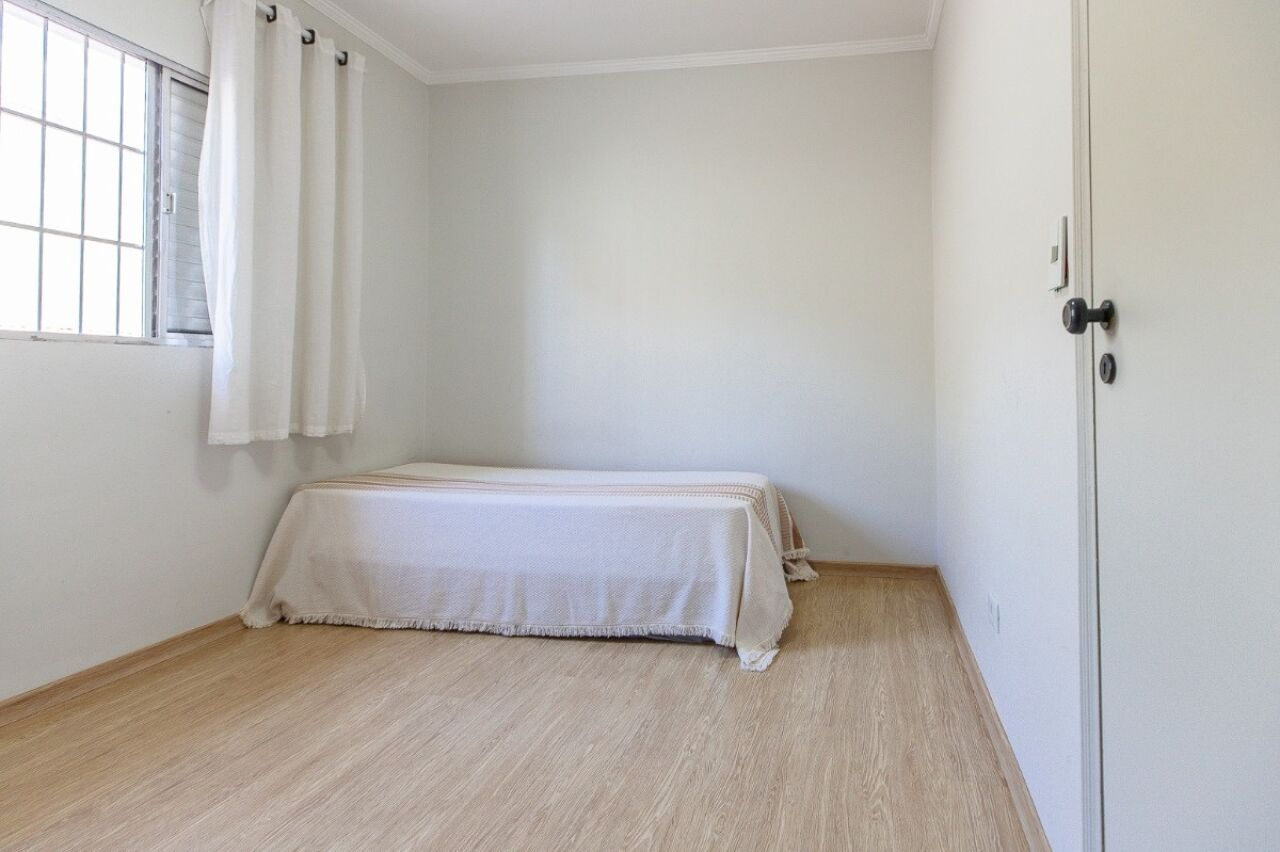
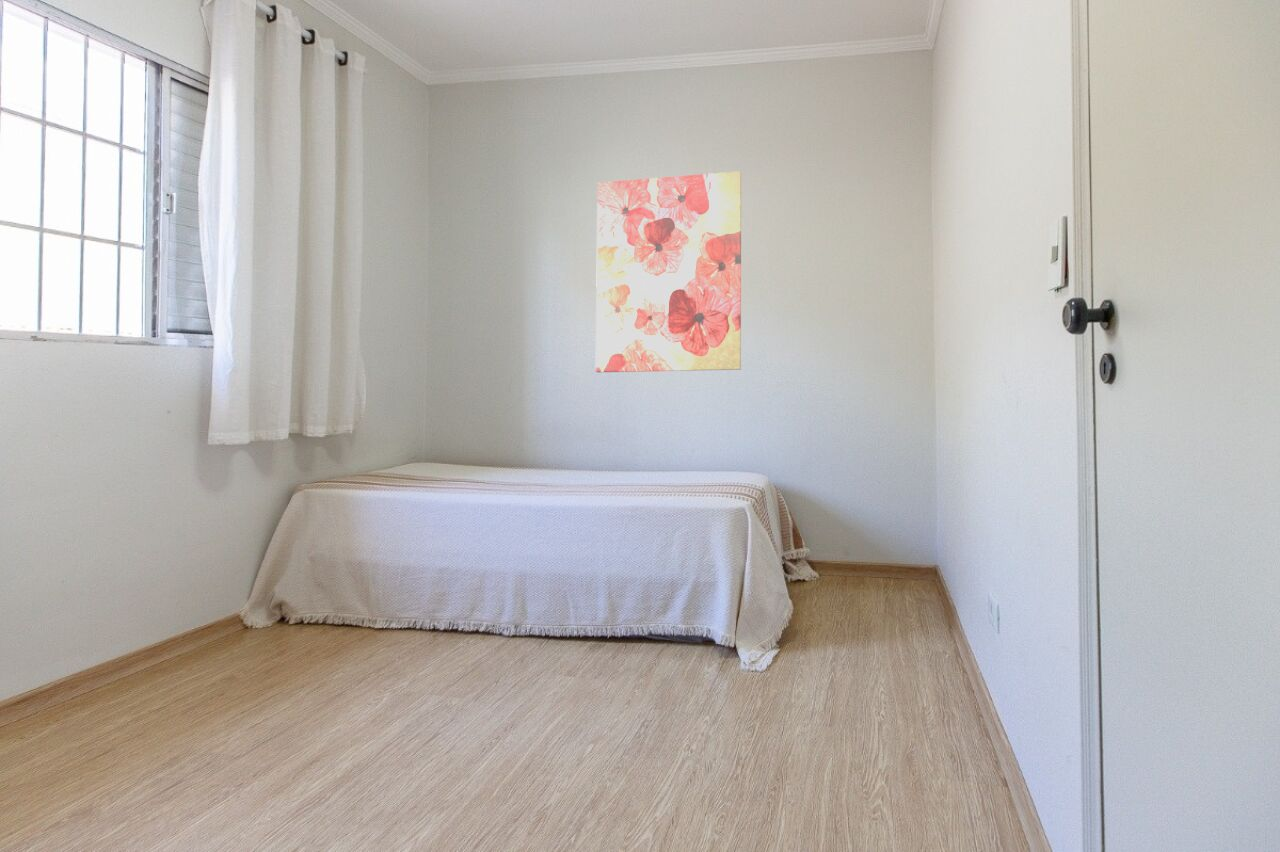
+ wall art (667, 273)
